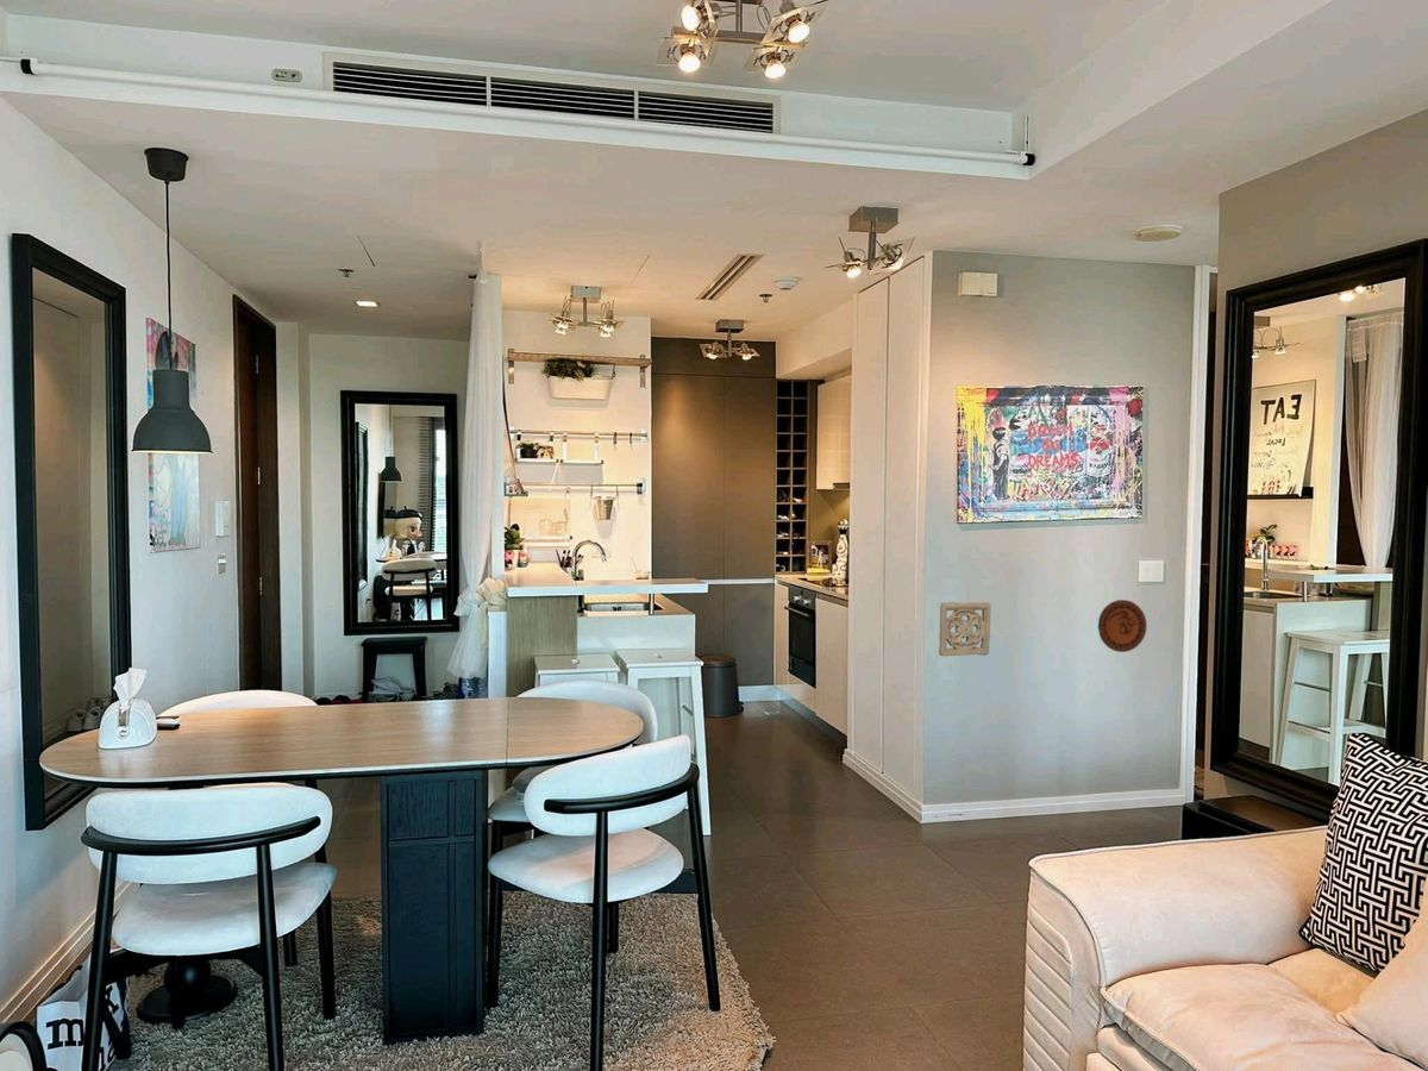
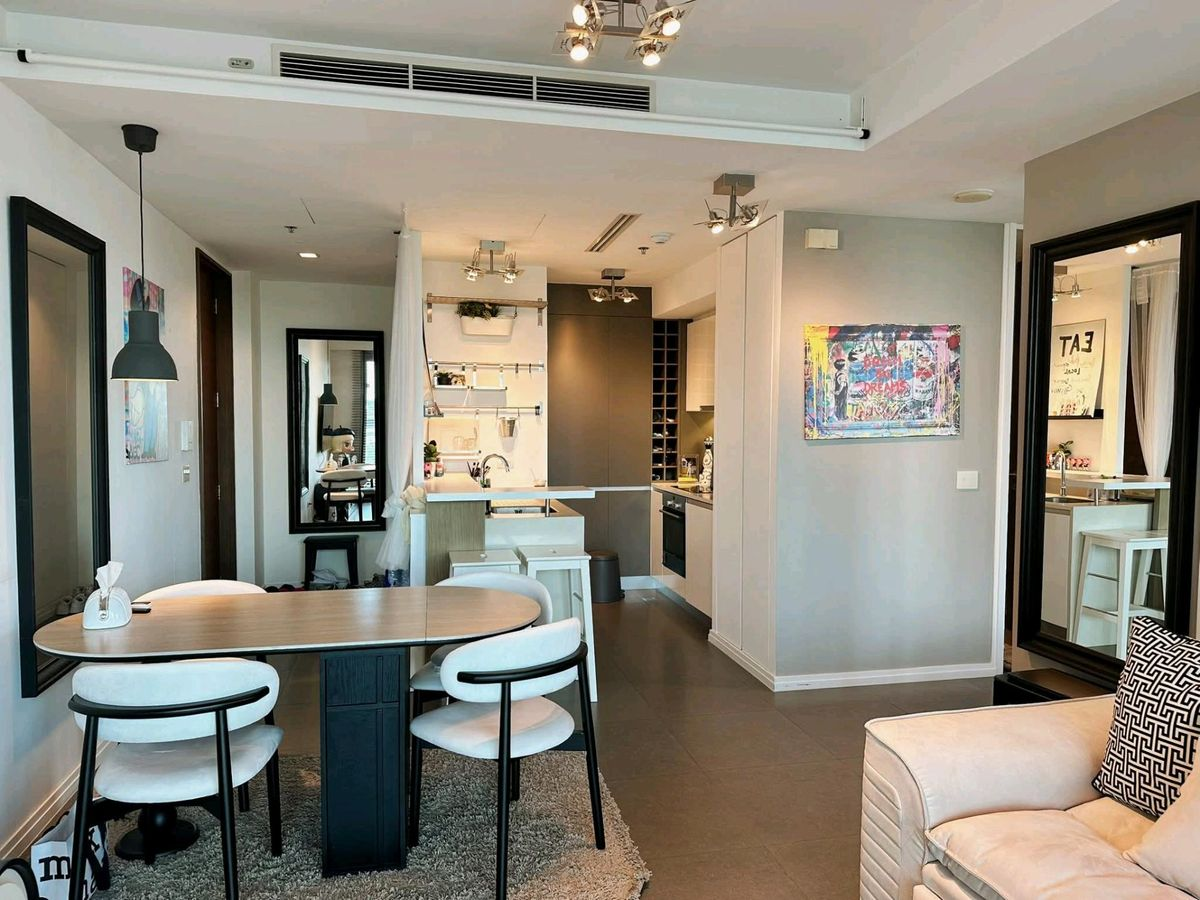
- decorative plate (1121, 625)
- wall ornament (964, 628)
